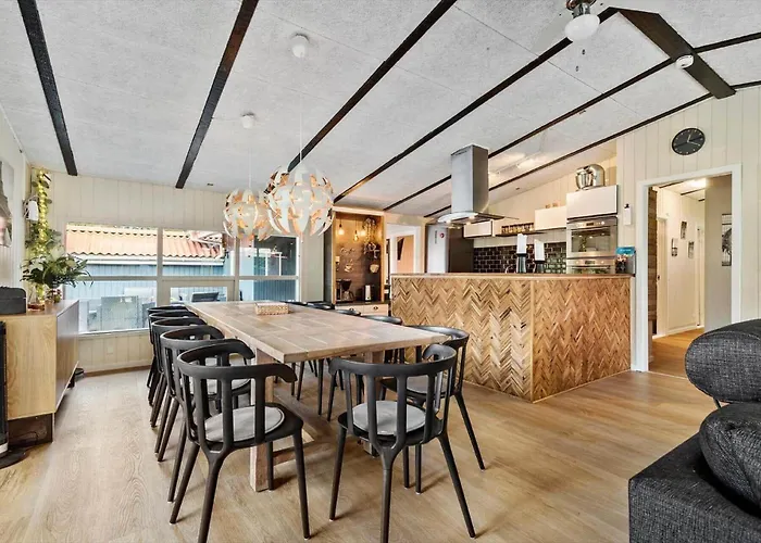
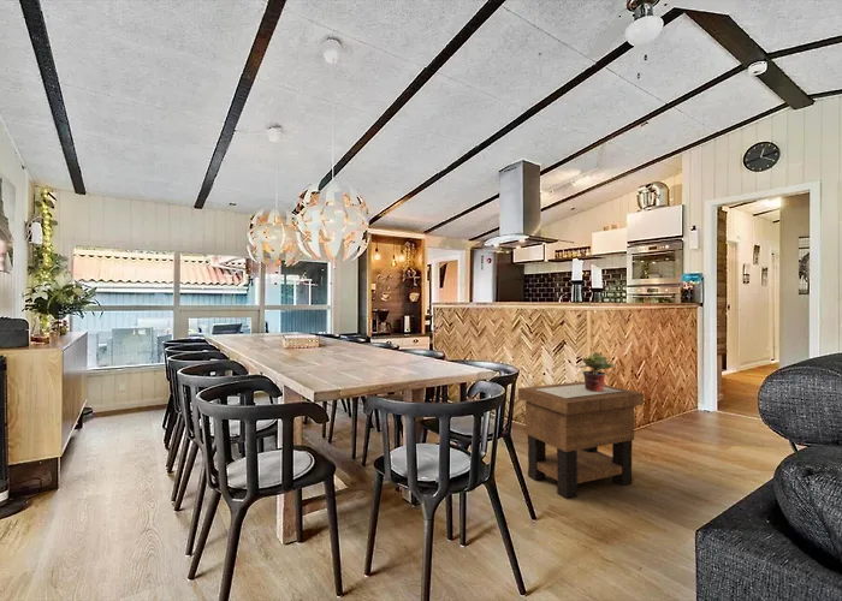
+ side table (576, 433)
+ potted plant (597, 370)
